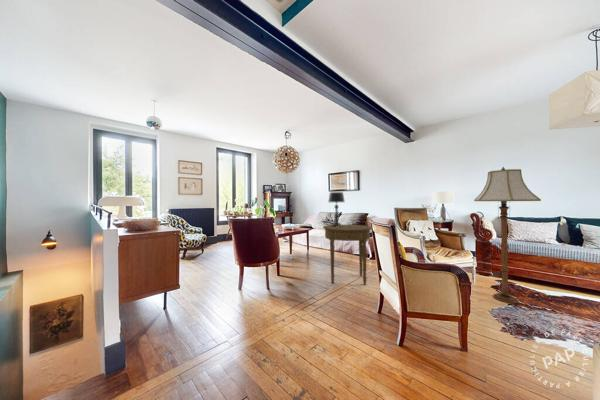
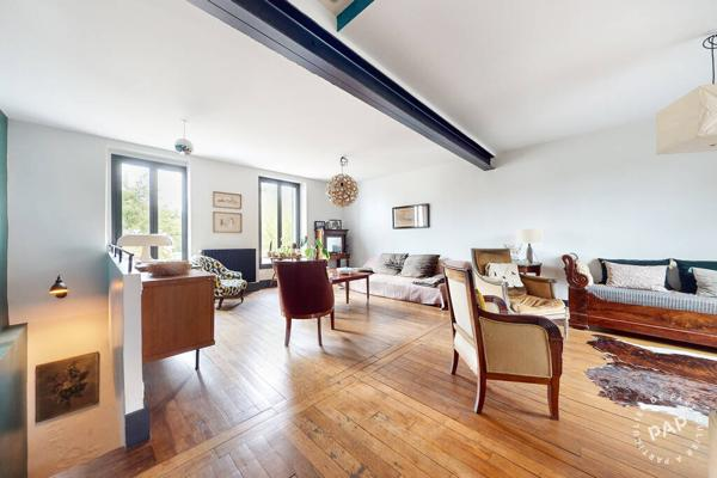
- side table (359, 253)
- floor lamp (504, 232)
- table lamp (336, 209)
